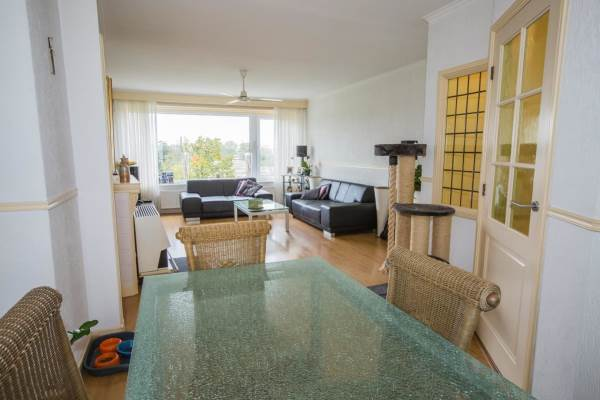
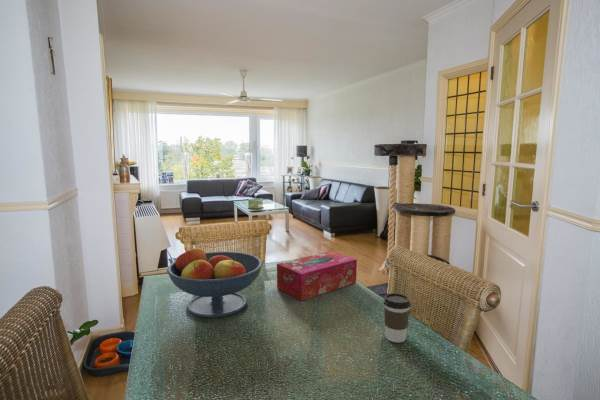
+ fruit bowl (216, 277)
+ coffee cup (396, 317)
+ tissue box (317, 273)
